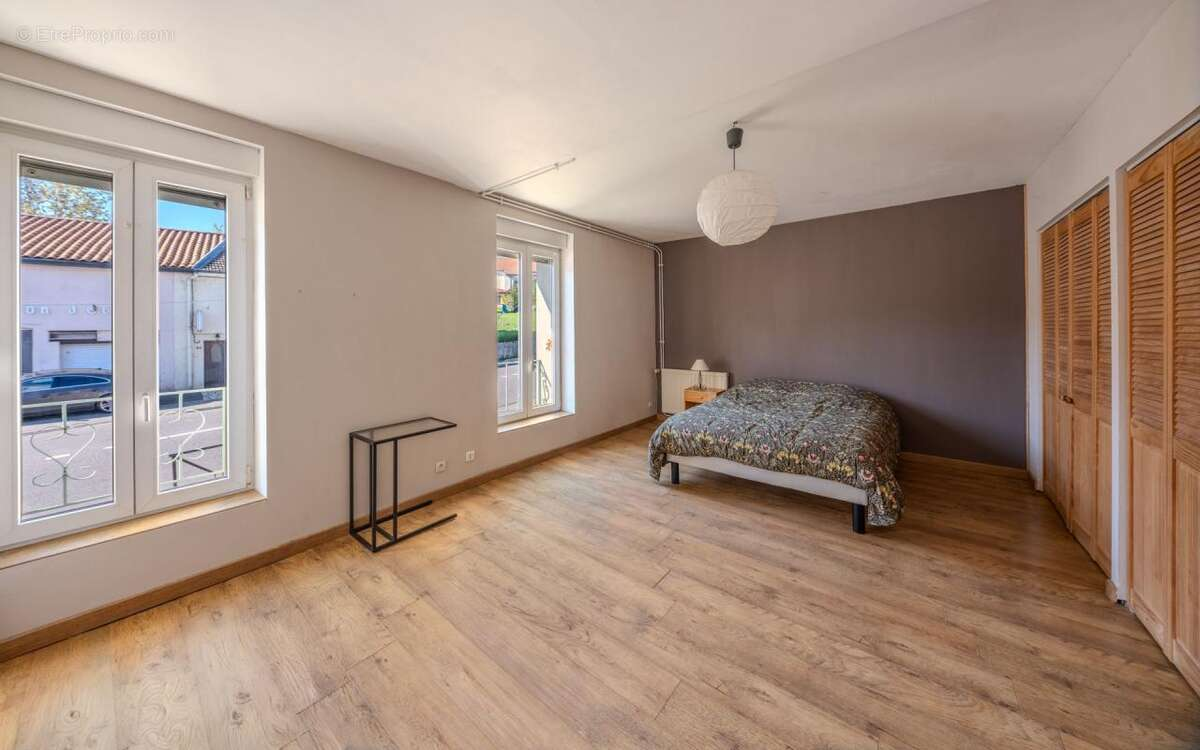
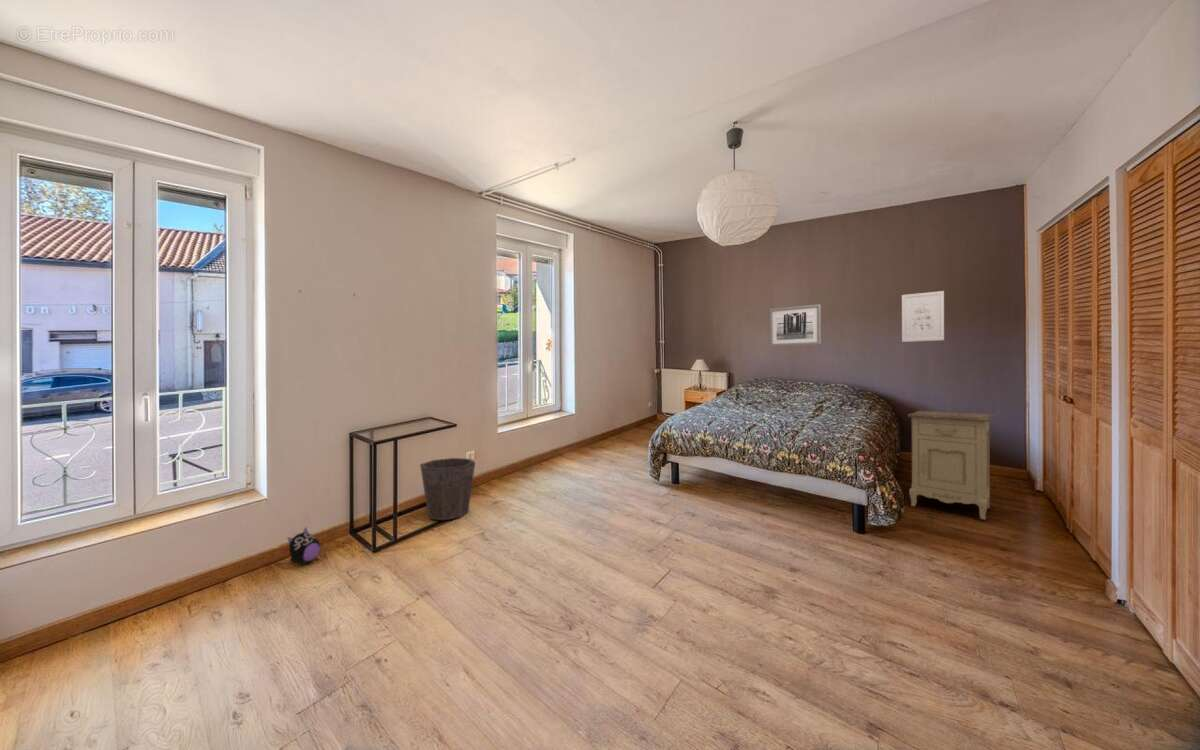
+ wall art (922, 317)
+ nightstand (949, 461)
+ waste bin (448, 488)
+ plush toy (304, 545)
+ wall art (794, 326)
